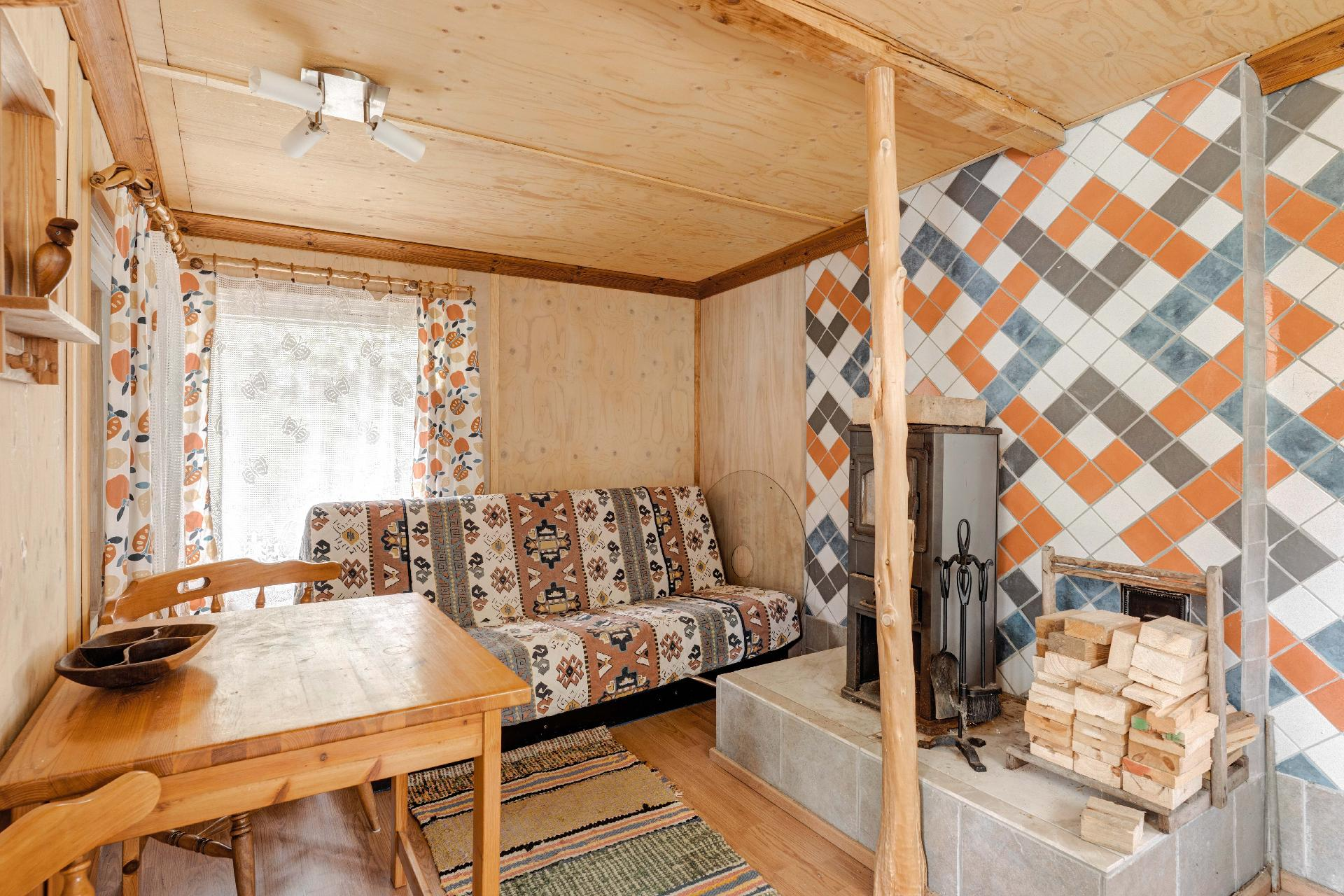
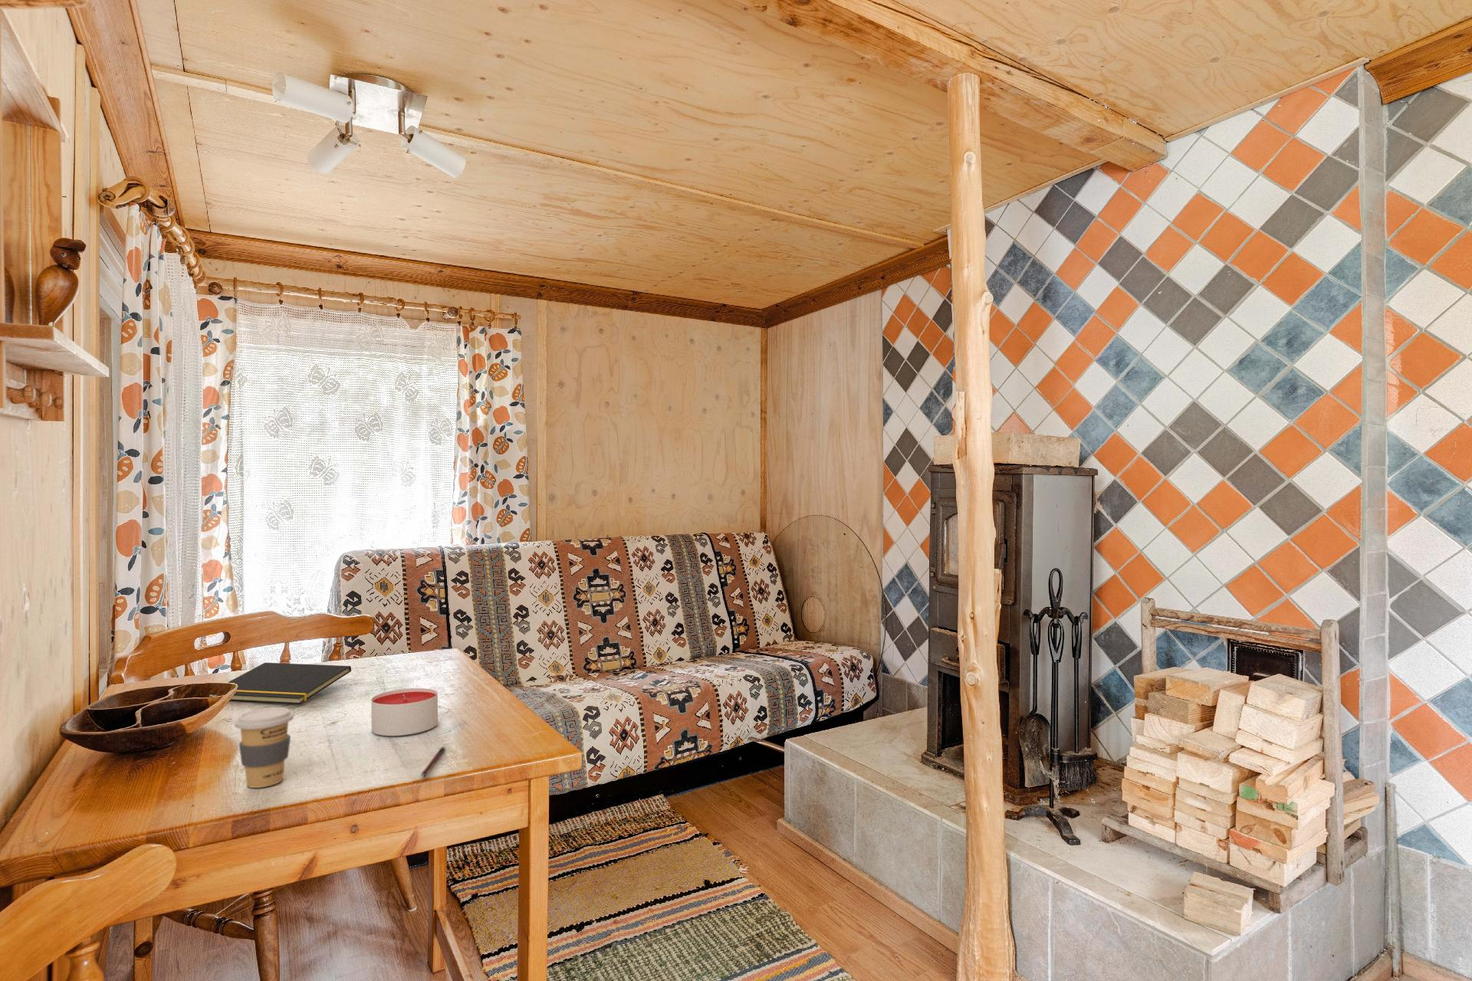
+ coffee cup (264, 747)
+ notepad (281, 681)
+ pen (434, 760)
+ candle (405, 709)
